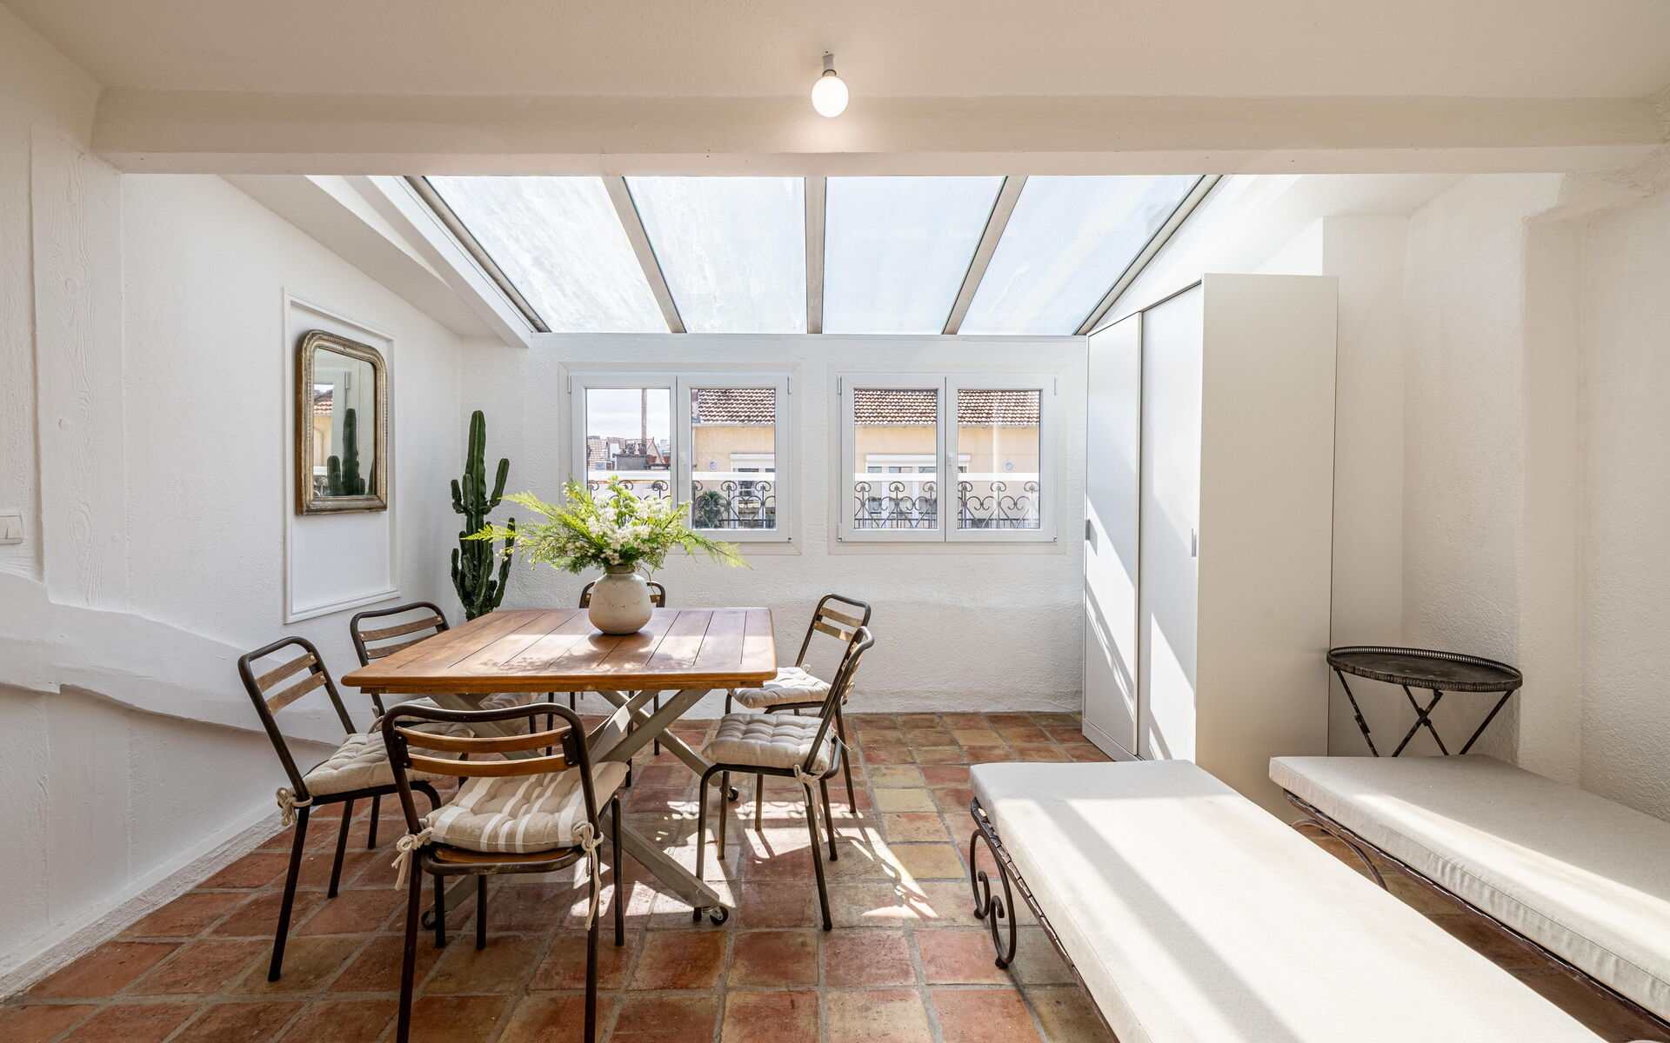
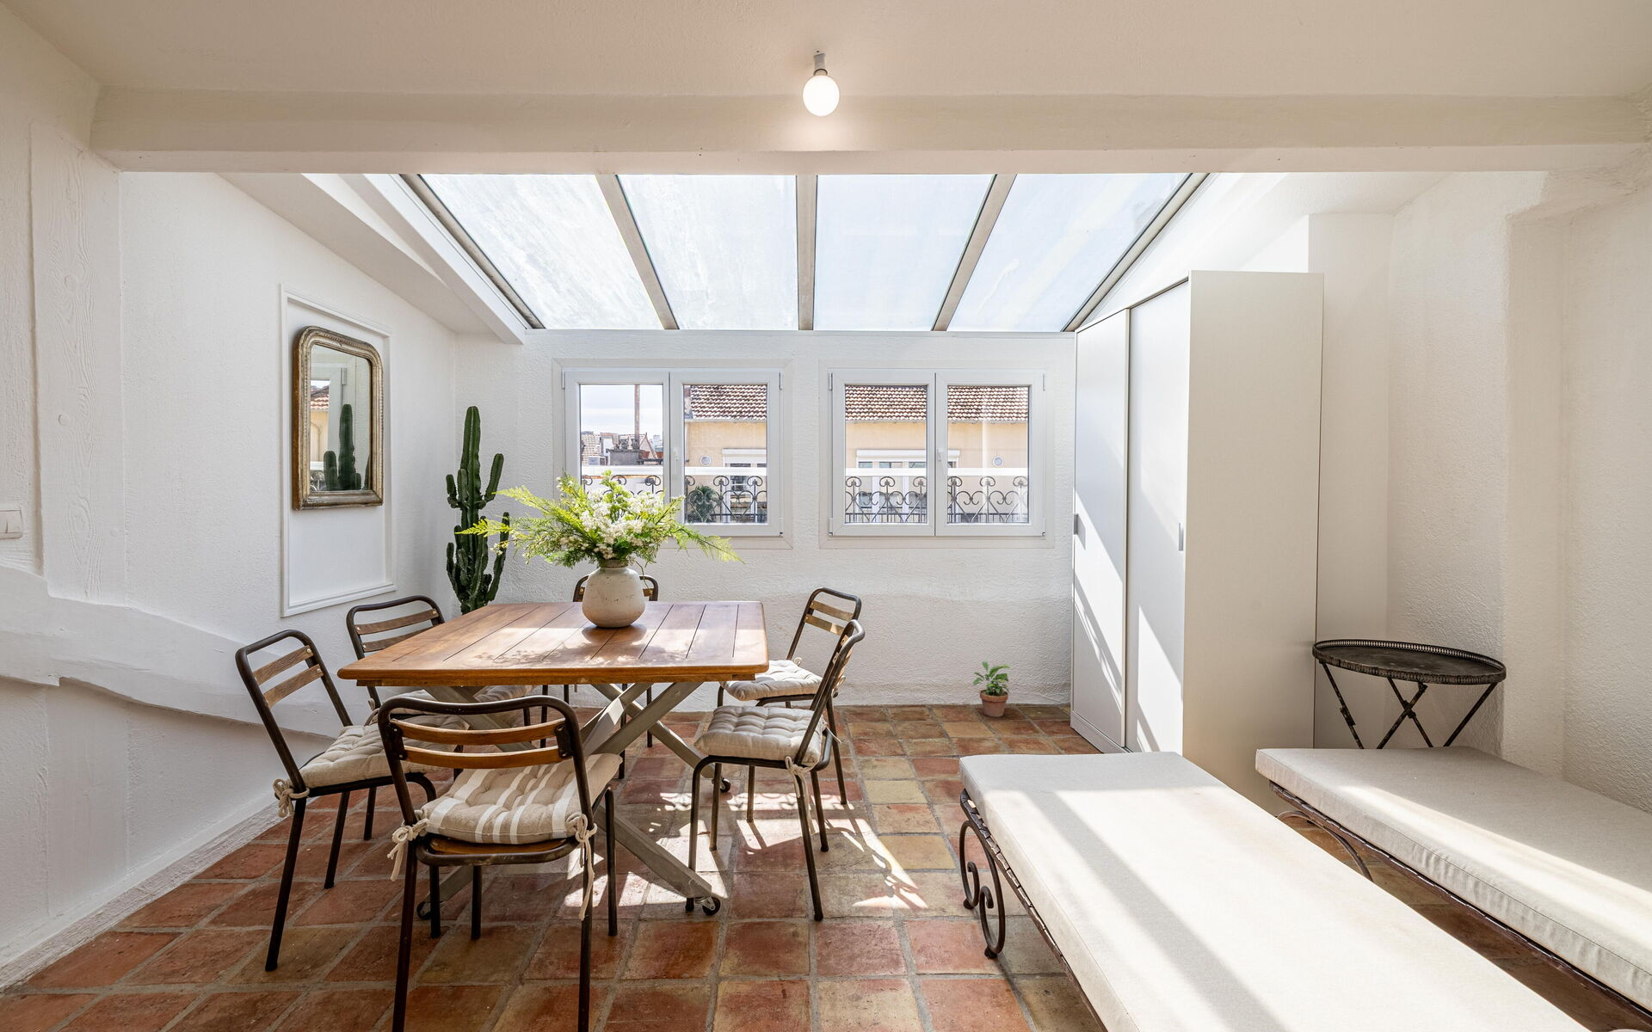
+ potted plant (988, 687)
